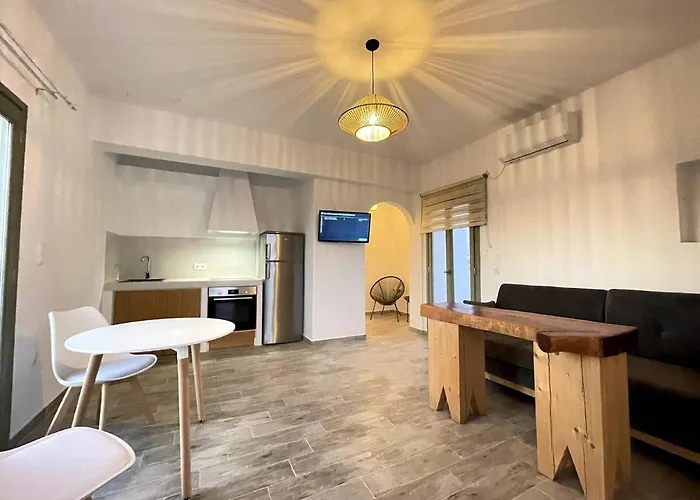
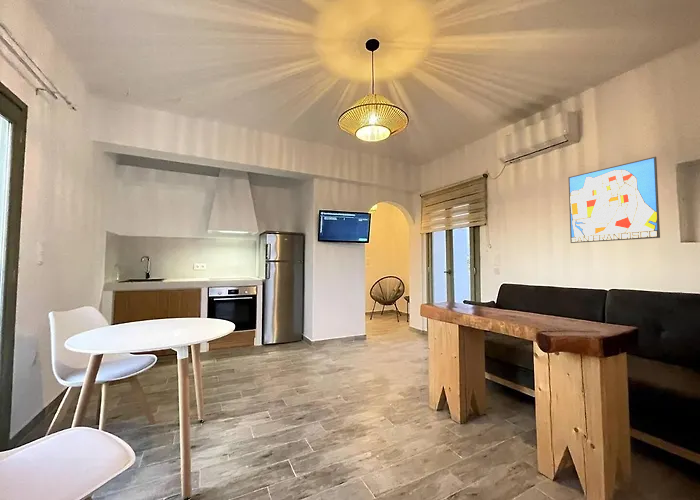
+ wall art (609, 204)
